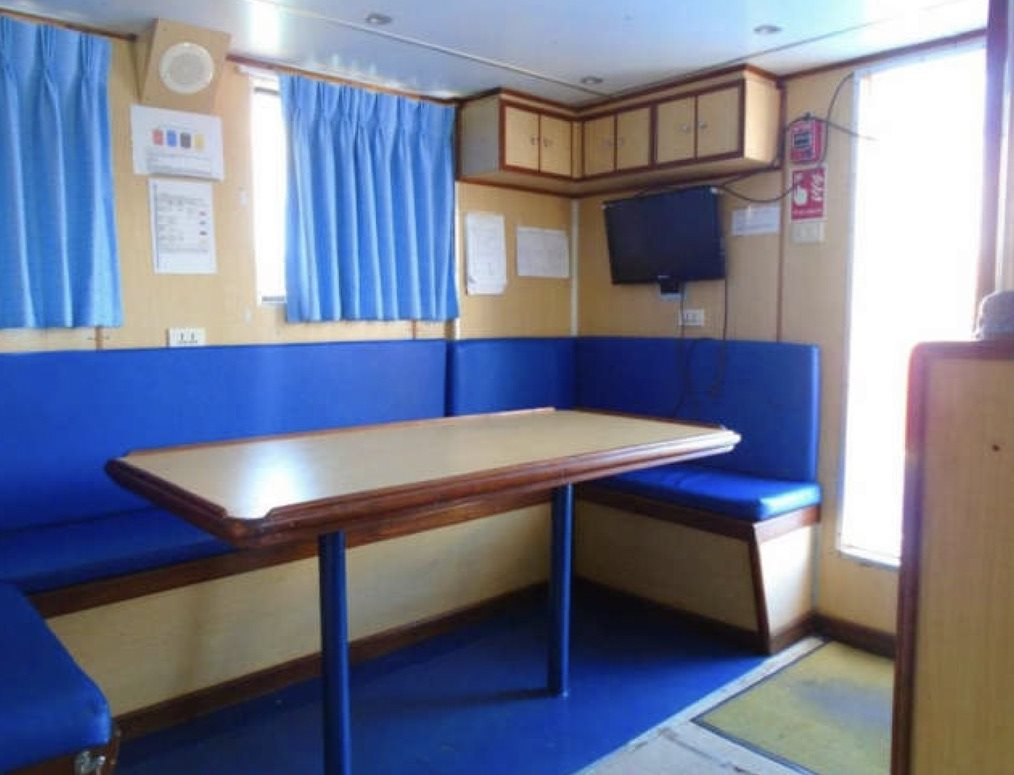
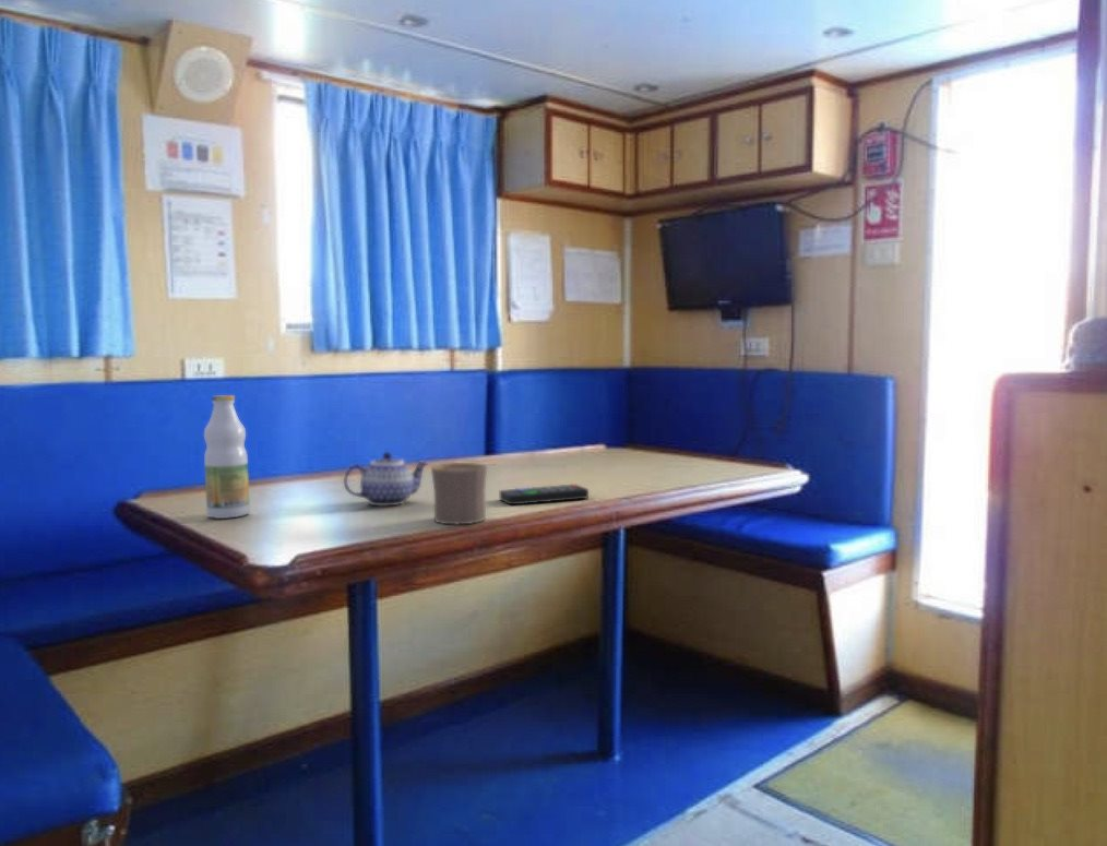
+ bottle (226, 455)
+ teapot (386, 477)
+ cup (460, 492)
+ remote control (544, 493)
